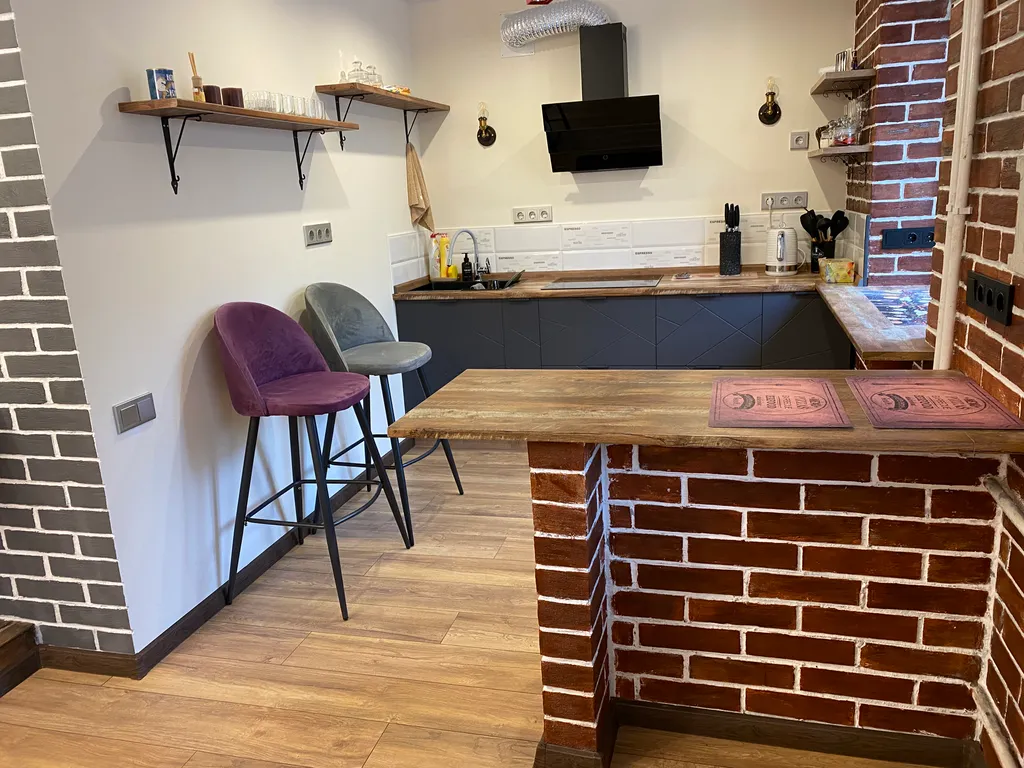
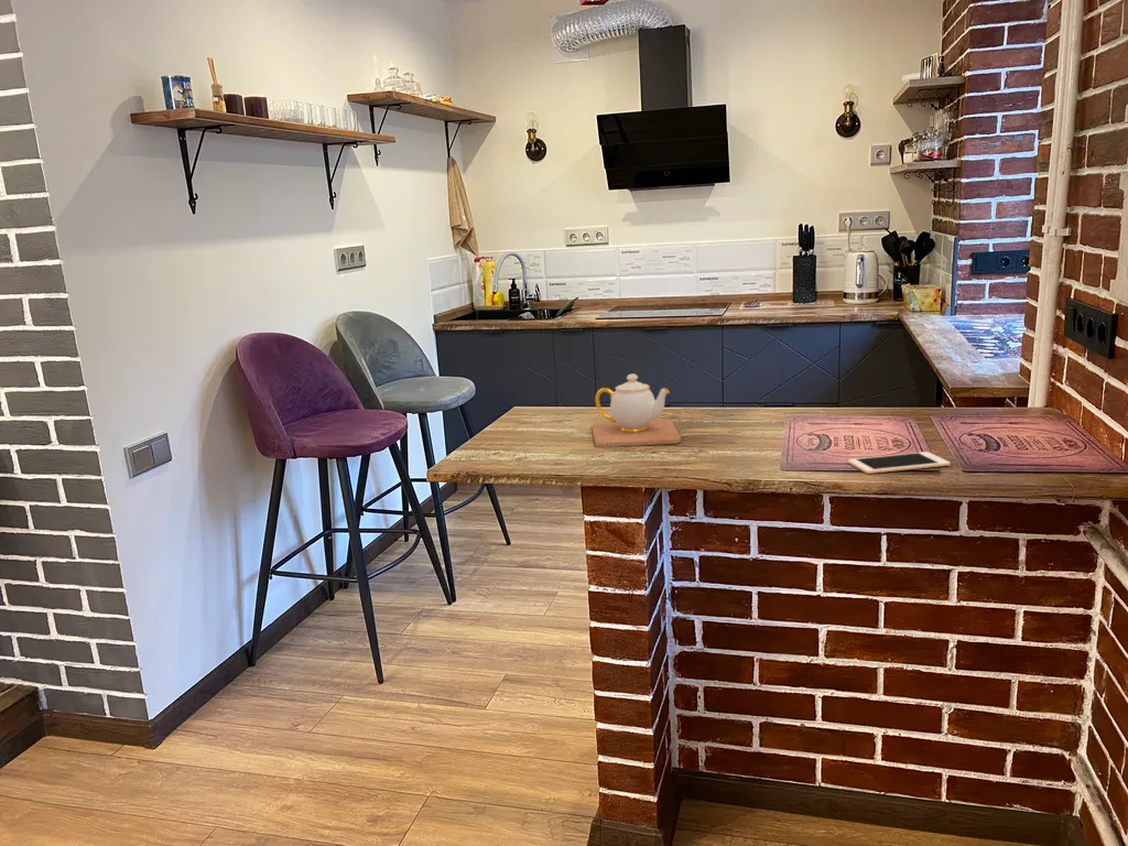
+ teapot (633, 405)
+ cell phone (898, 462)
